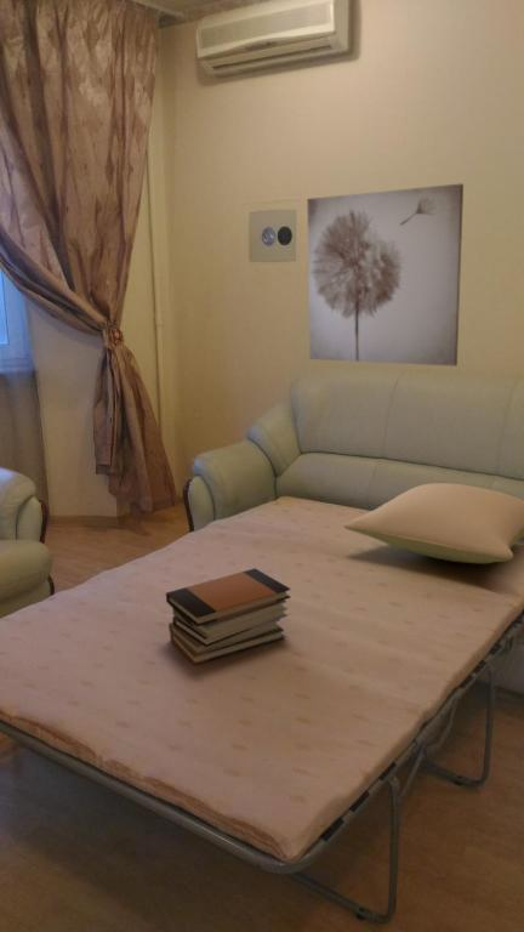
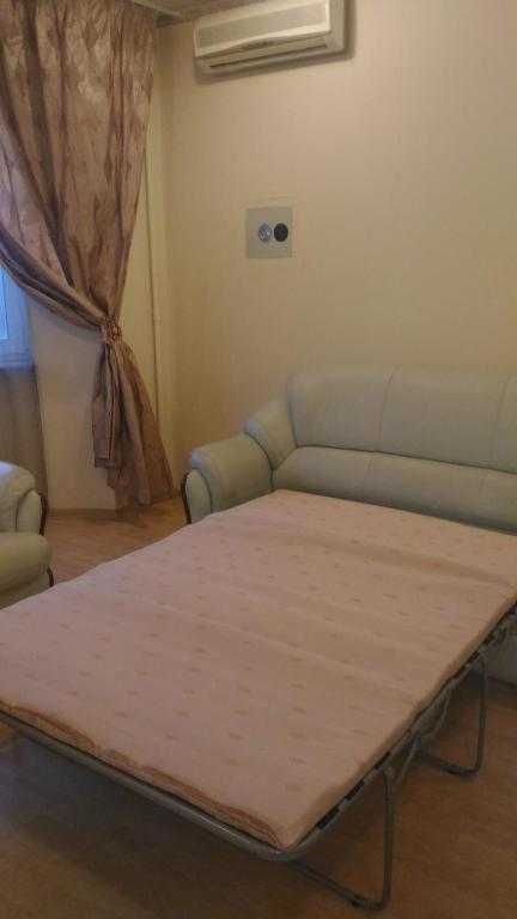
- pillow (451, 518)
- wall art (380, 279)
- book stack (228, 614)
